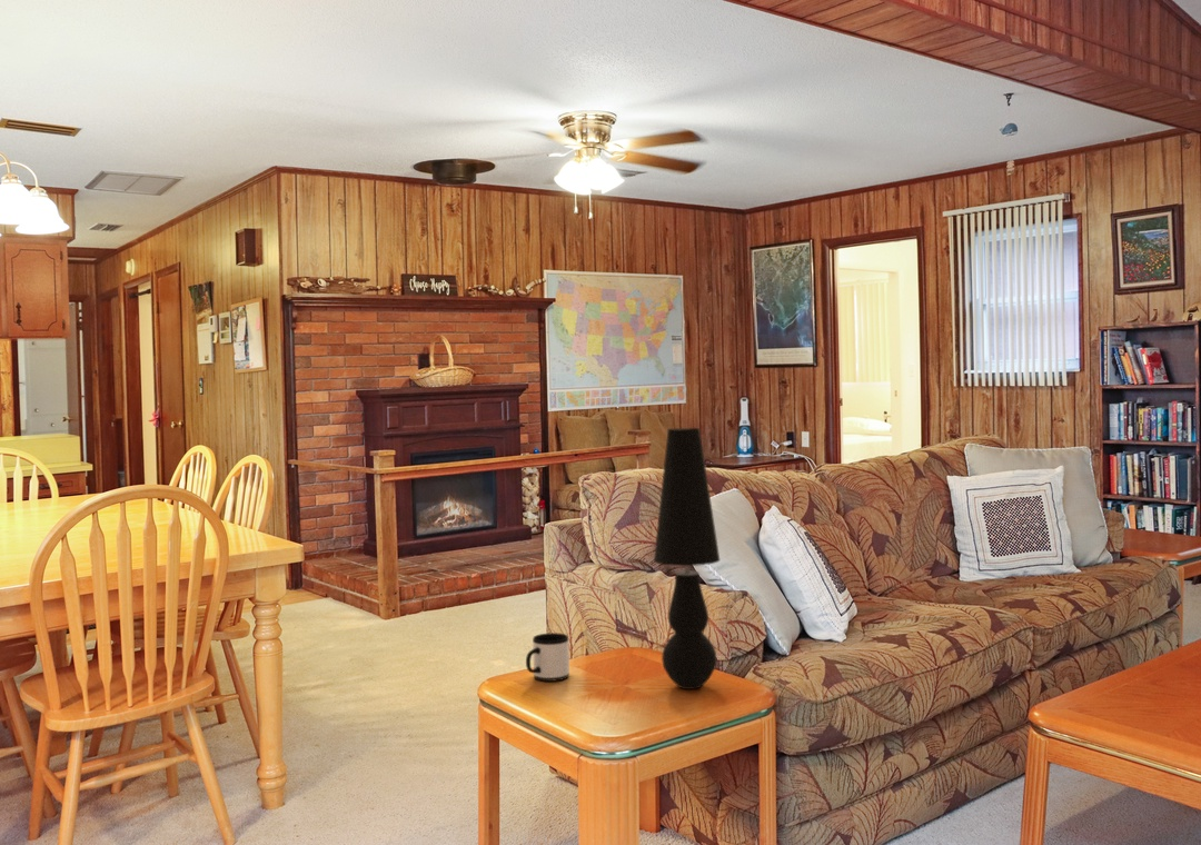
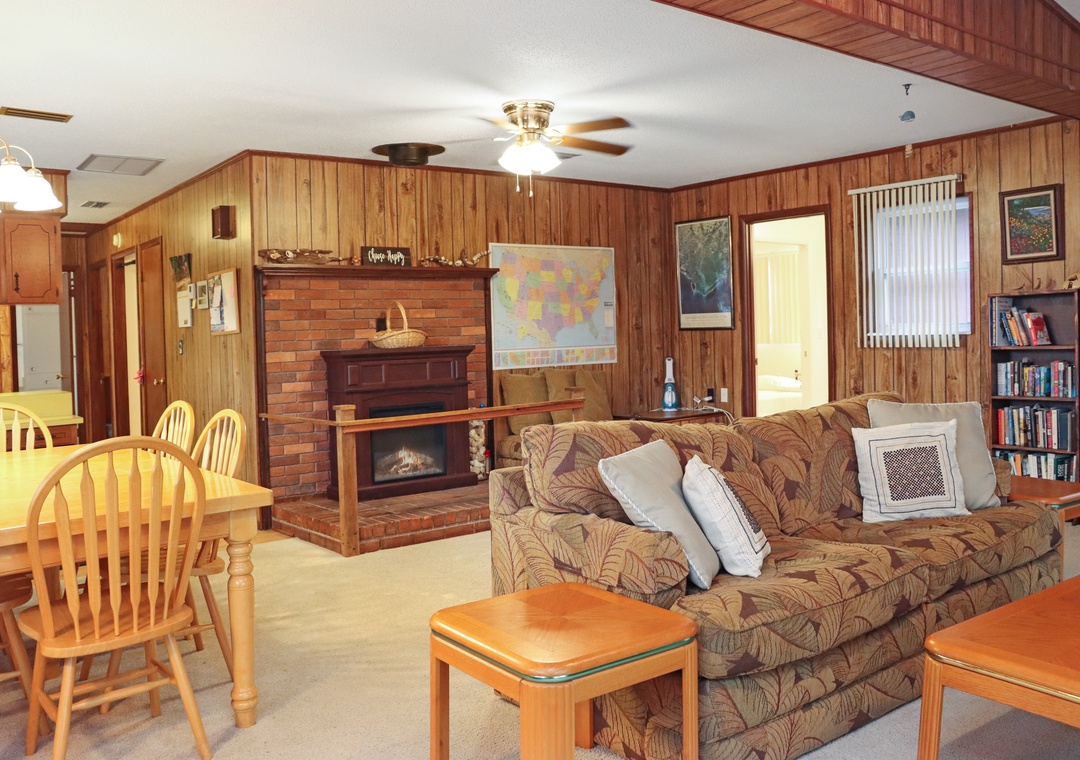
- table lamp (686, 557)
- mug (545, 657)
